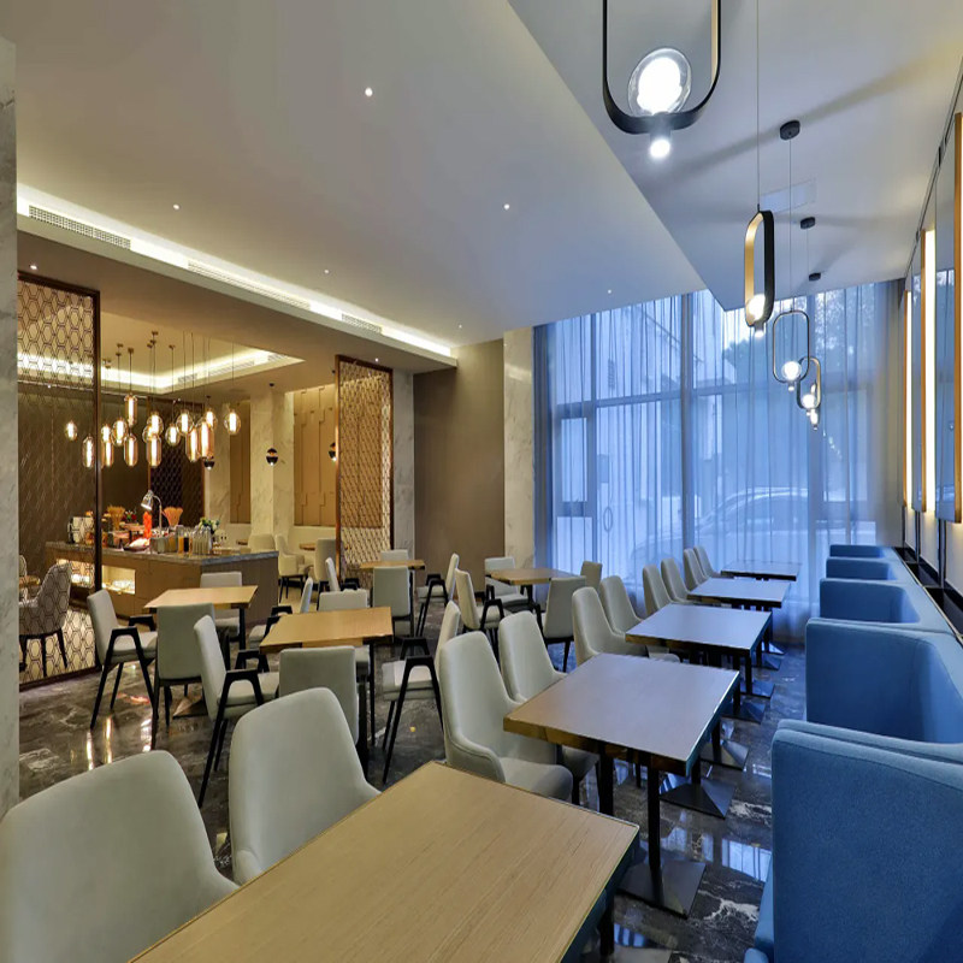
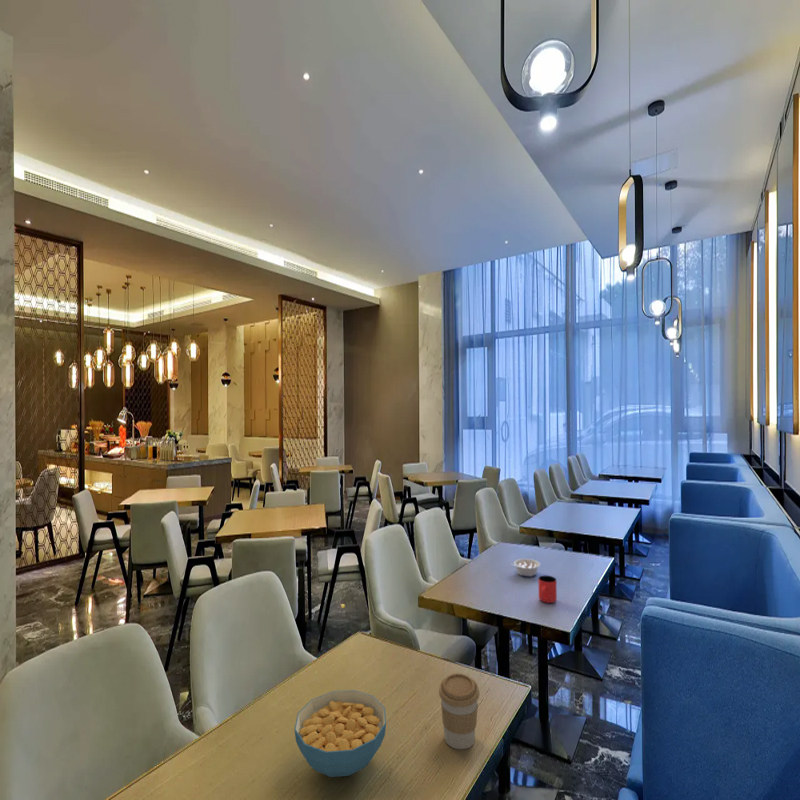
+ legume (526, 567)
+ coffee cup (459, 709)
+ cup (546, 590)
+ cereal bowl (341, 740)
